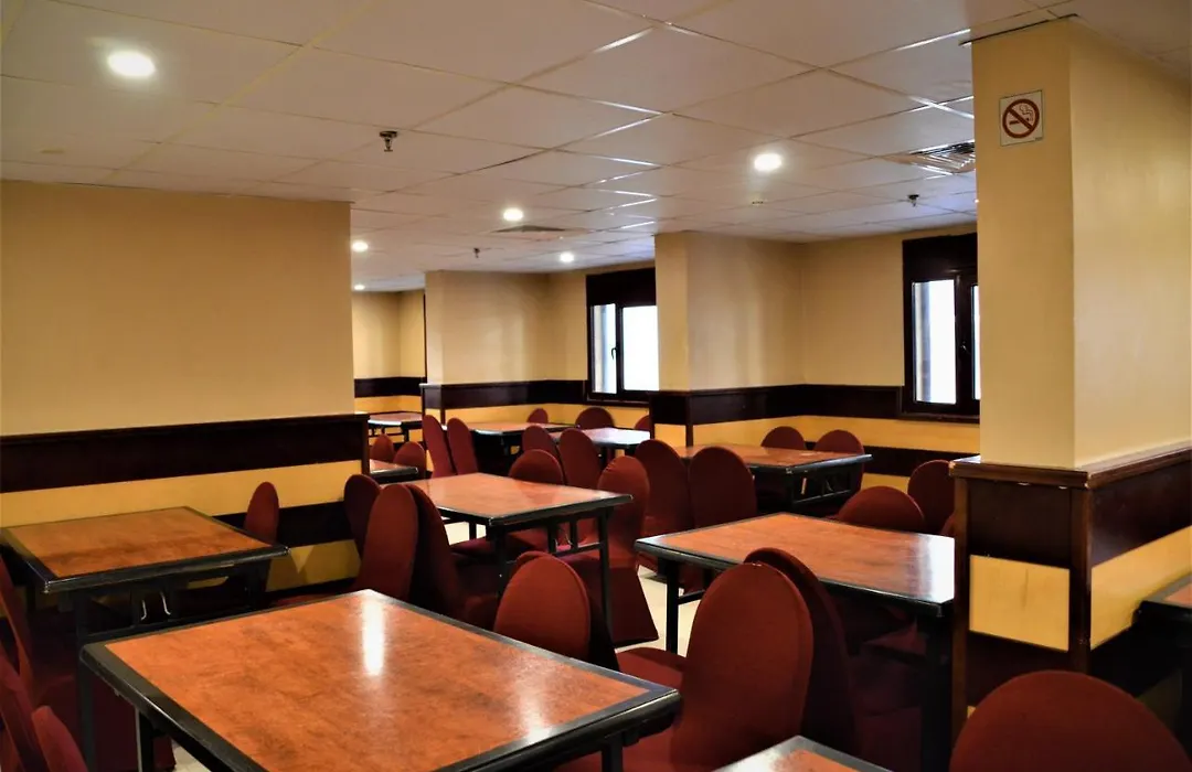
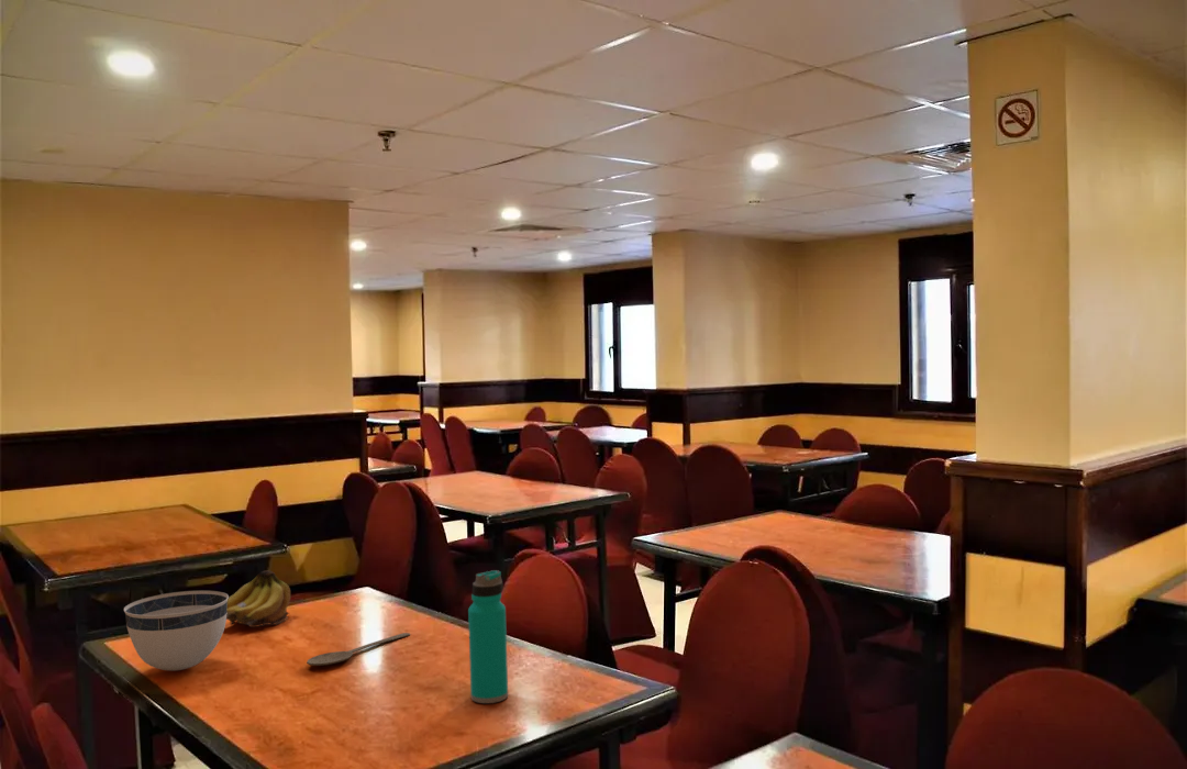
+ fruit (251, 600)
+ wooden spoon (362, 647)
+ bowl (178, 635)
+ water bottle (487, 634)
